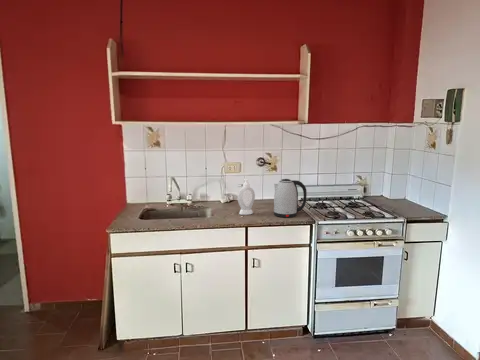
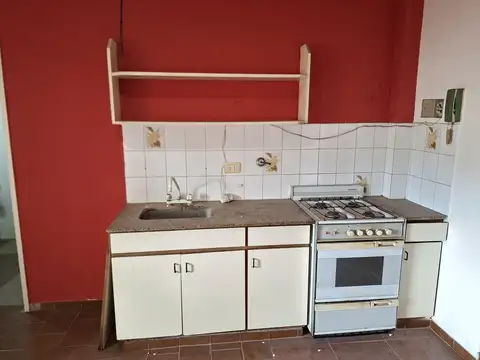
- kettle (290, 196)
- soap bottle (245, 196)
